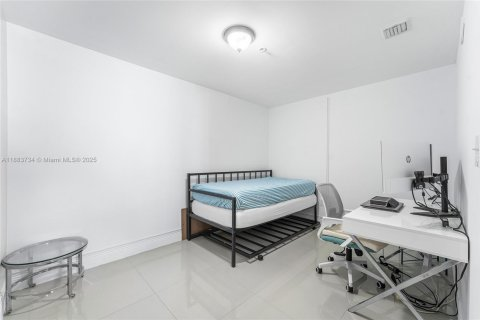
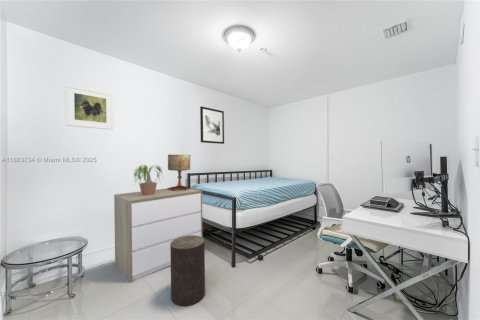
+ stool (188, 267)
+ wall art (212, 126)
+ potted plant (145, 179)
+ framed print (91, 108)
+ dresser (160, 225)
+ table lamp (179, 171)
